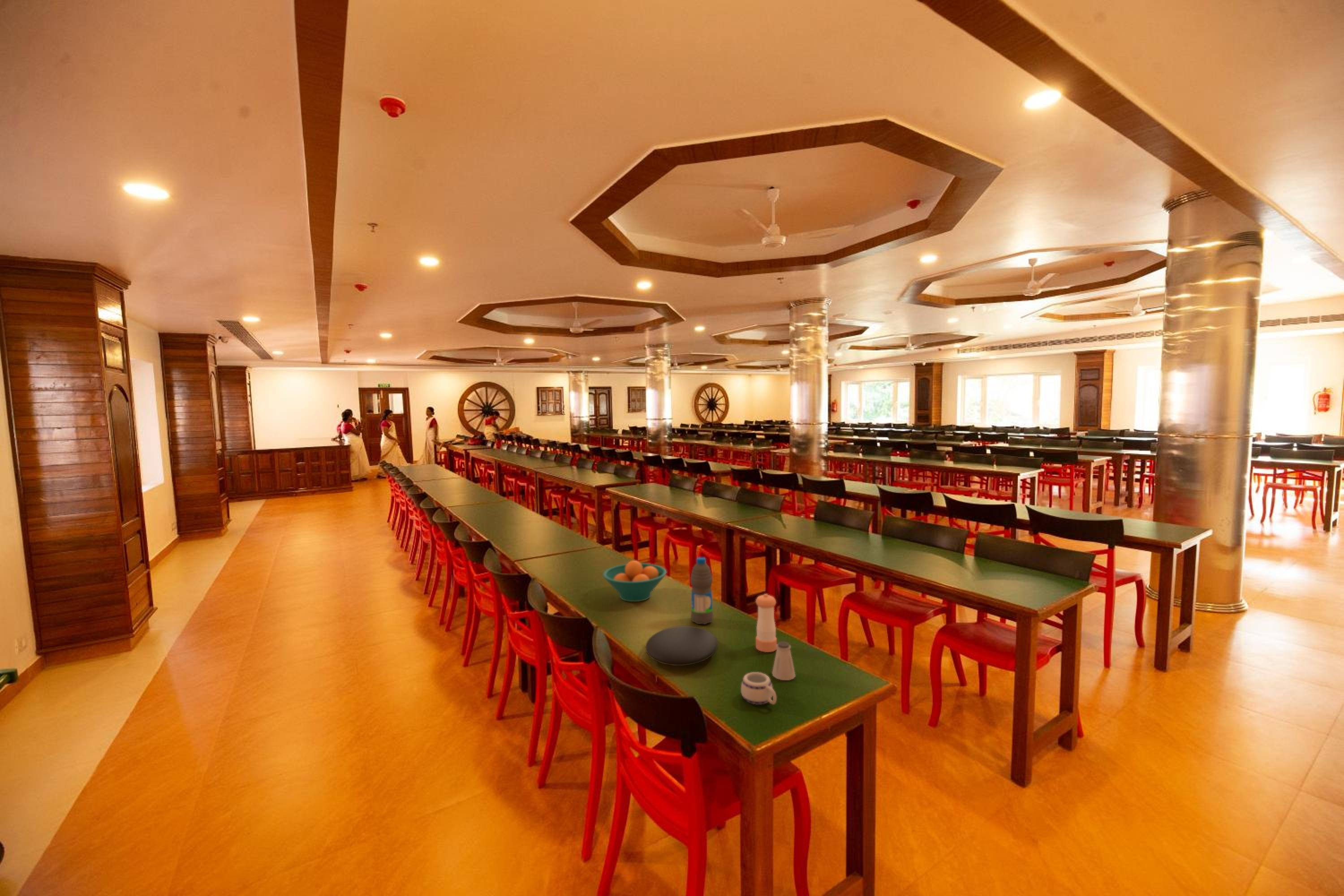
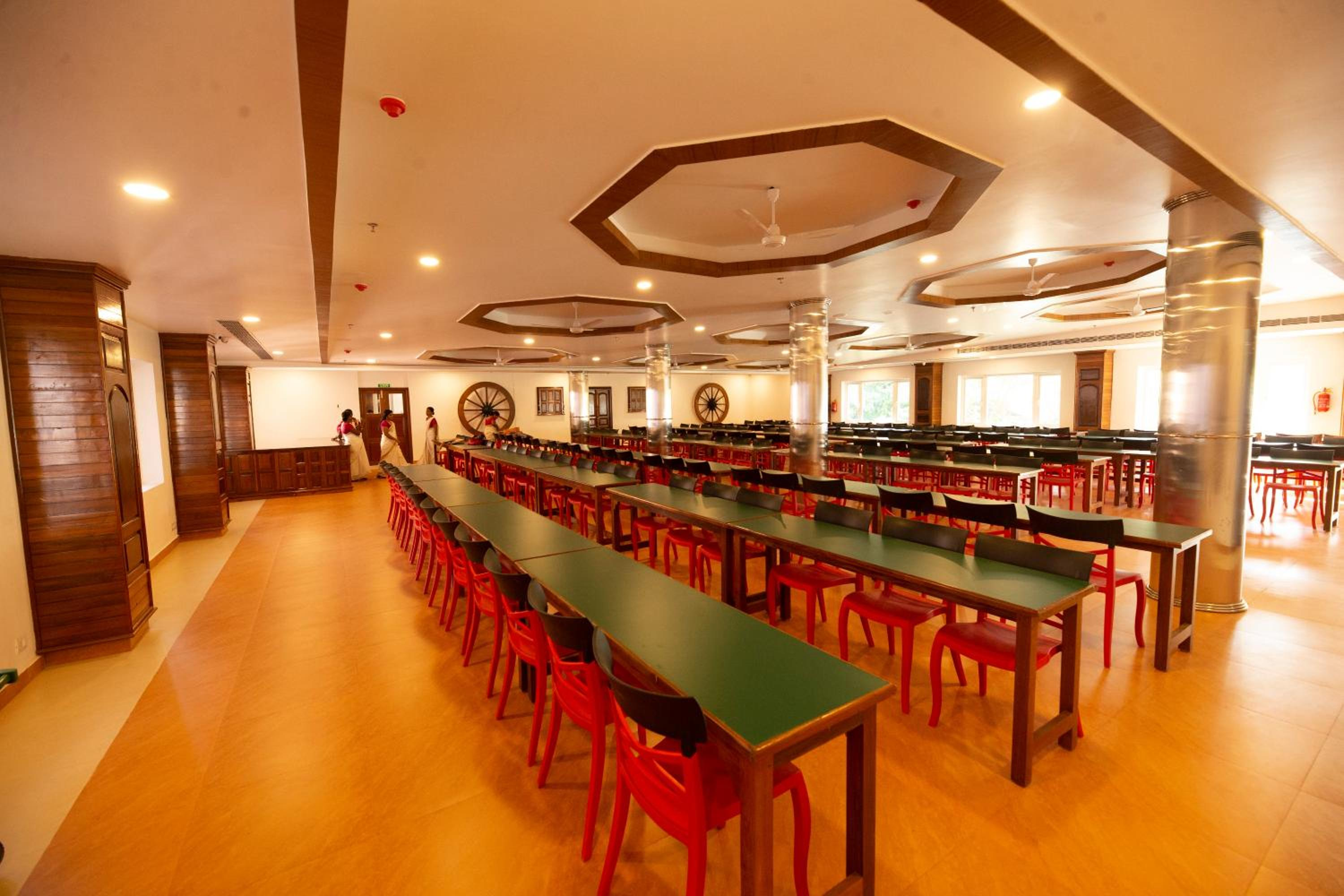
- water bottle (702, 590)
- fruit bowl (635, 579)
- plate (682, 644)
- mug (760, 689)
- saltshaker (784, 659)
- pepper shaker (766, 621)
